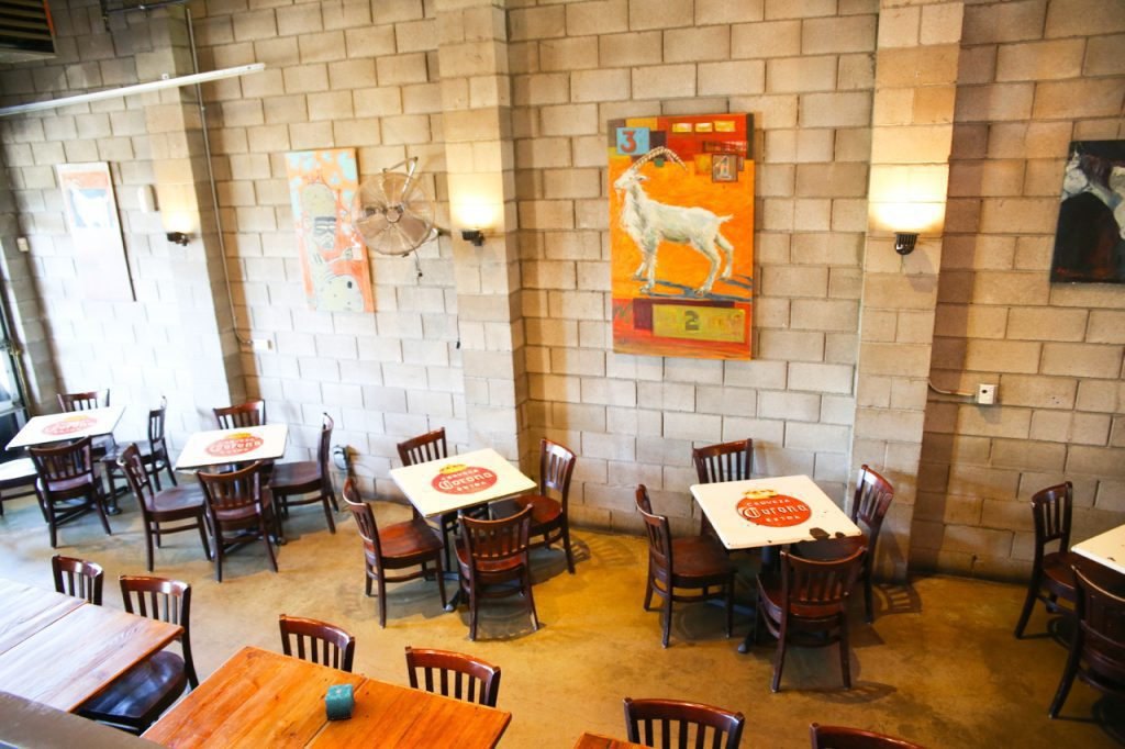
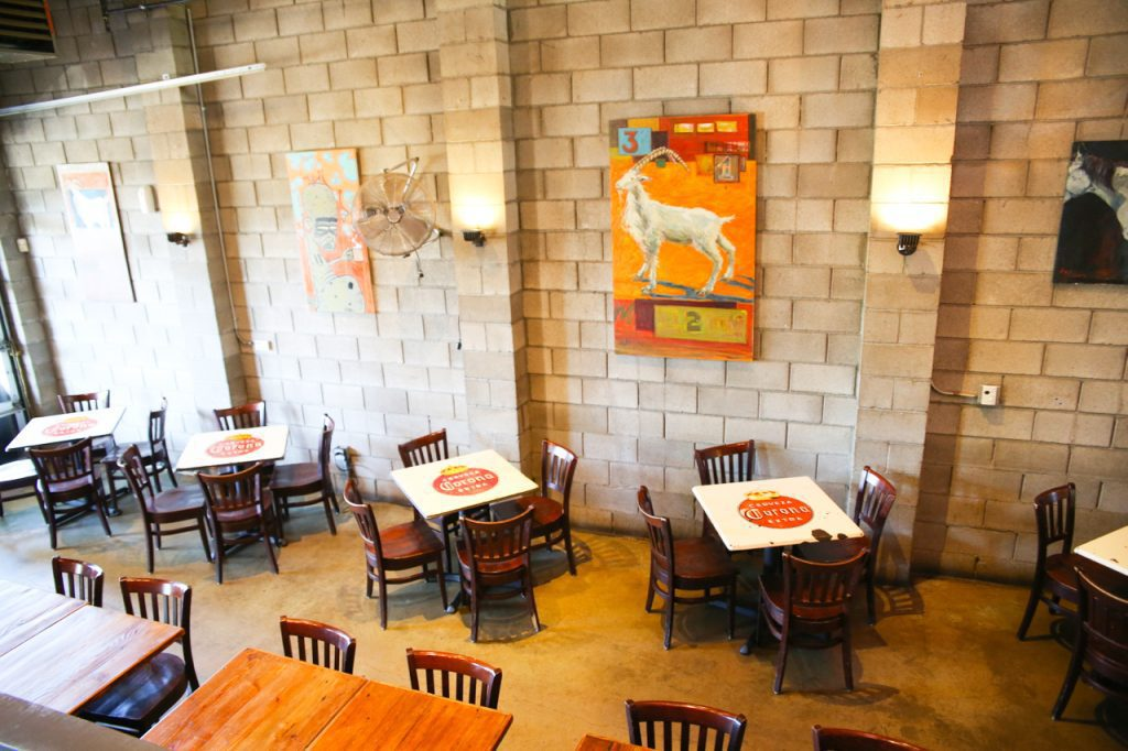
- candle (338, 697)
